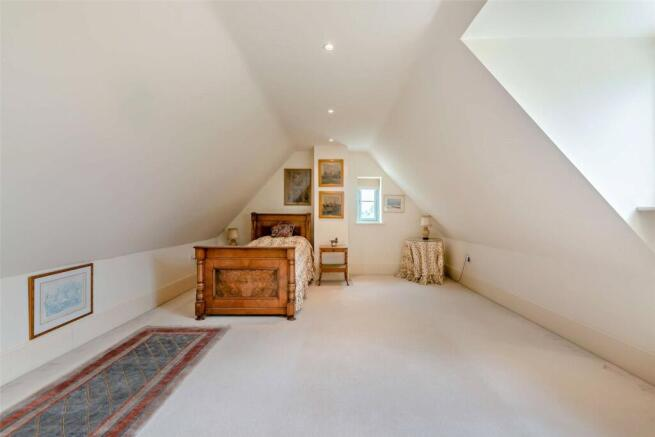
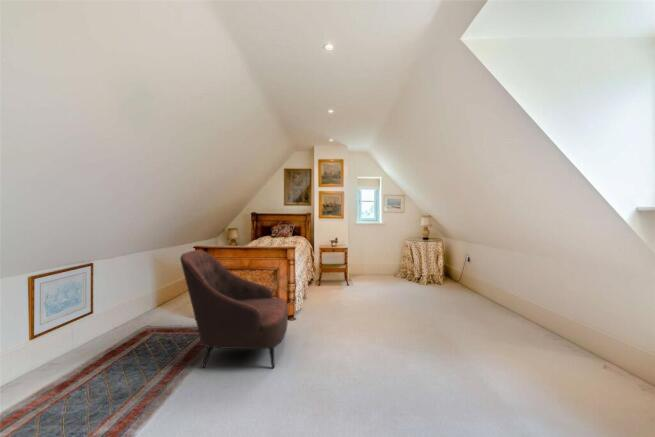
+ armchair (237, 300)
